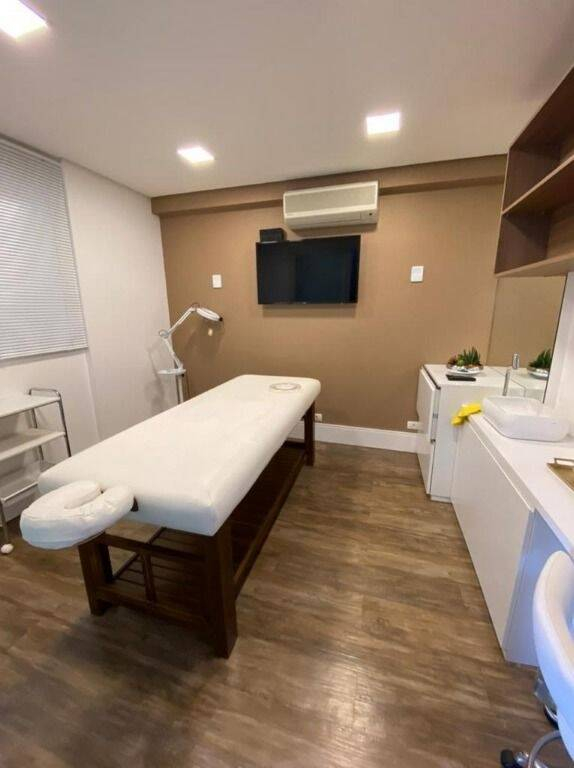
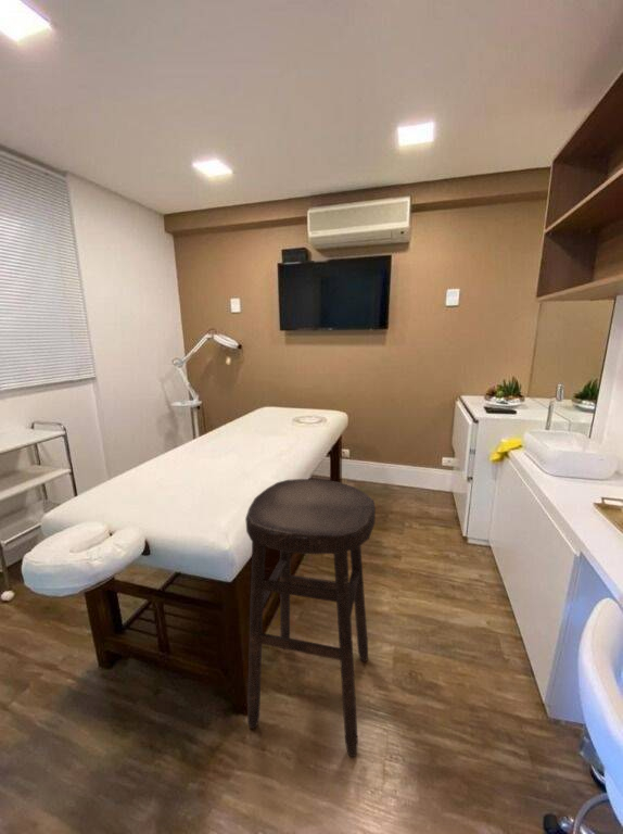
+ stool (313, 597)
